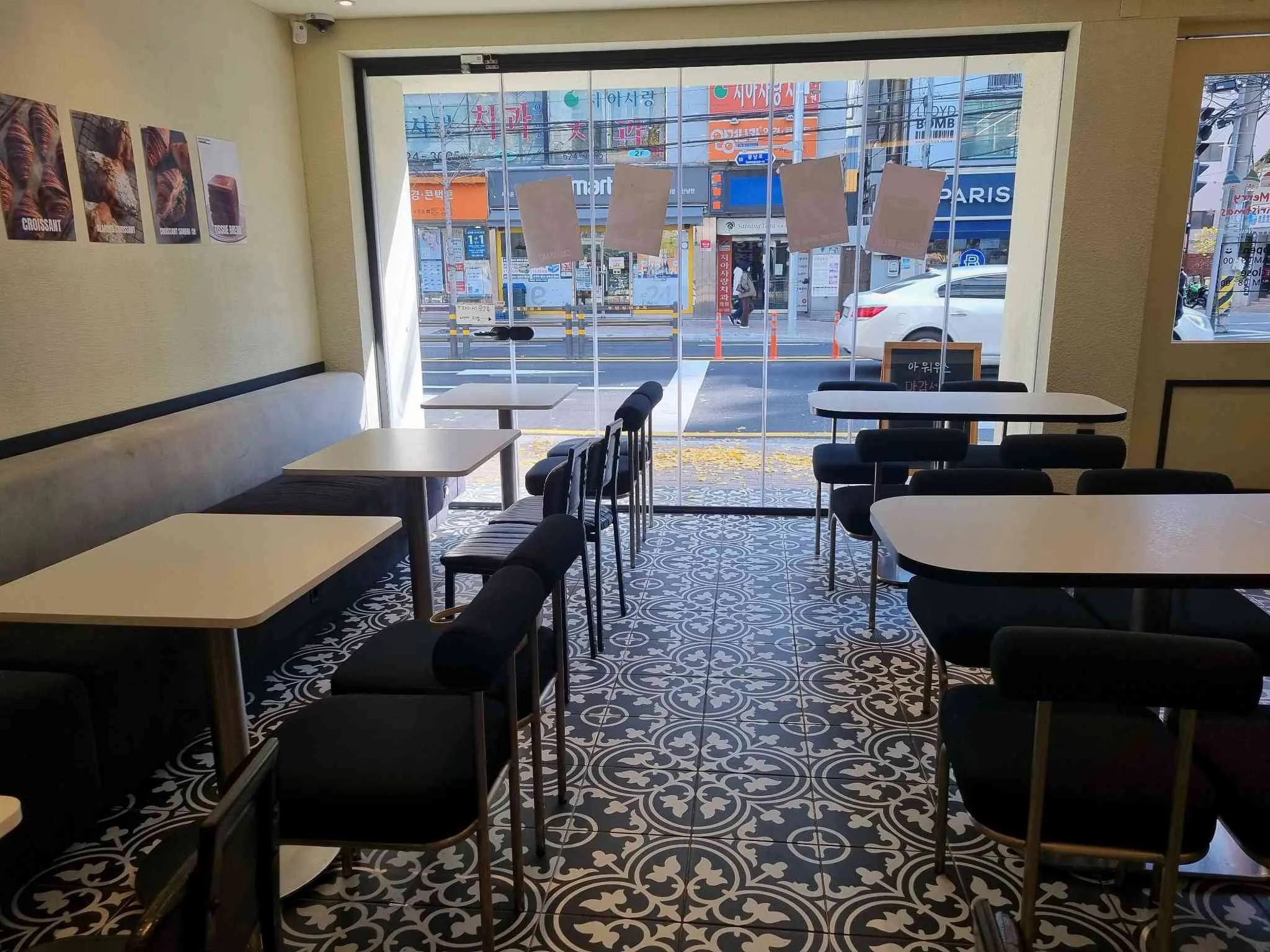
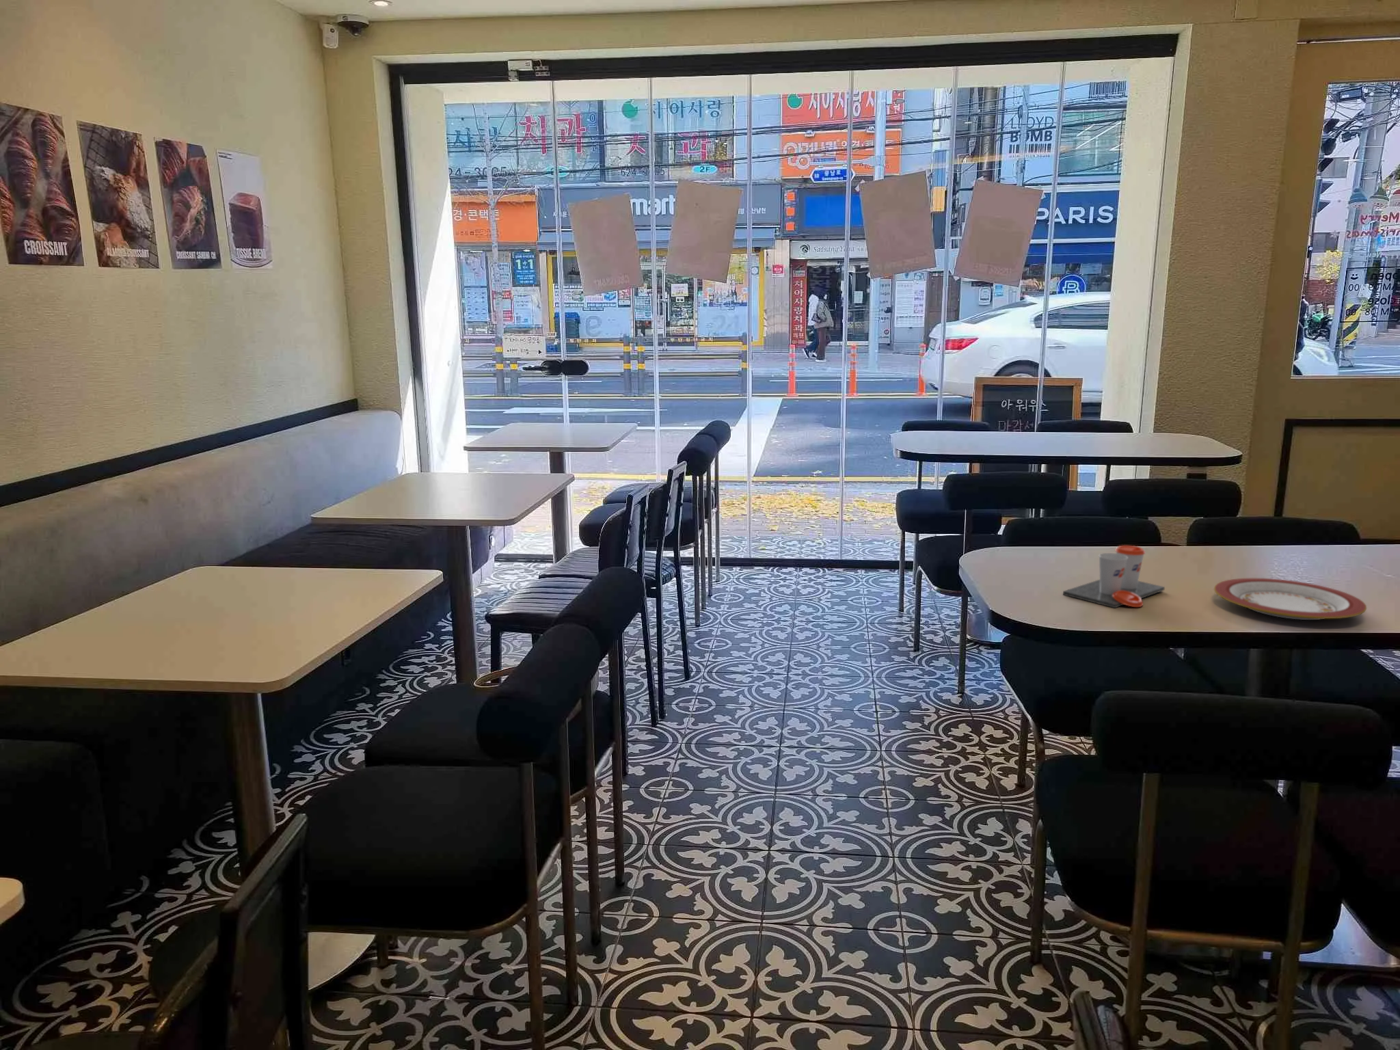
+ plate (1286, 601)
+ cup (1122, 572)
